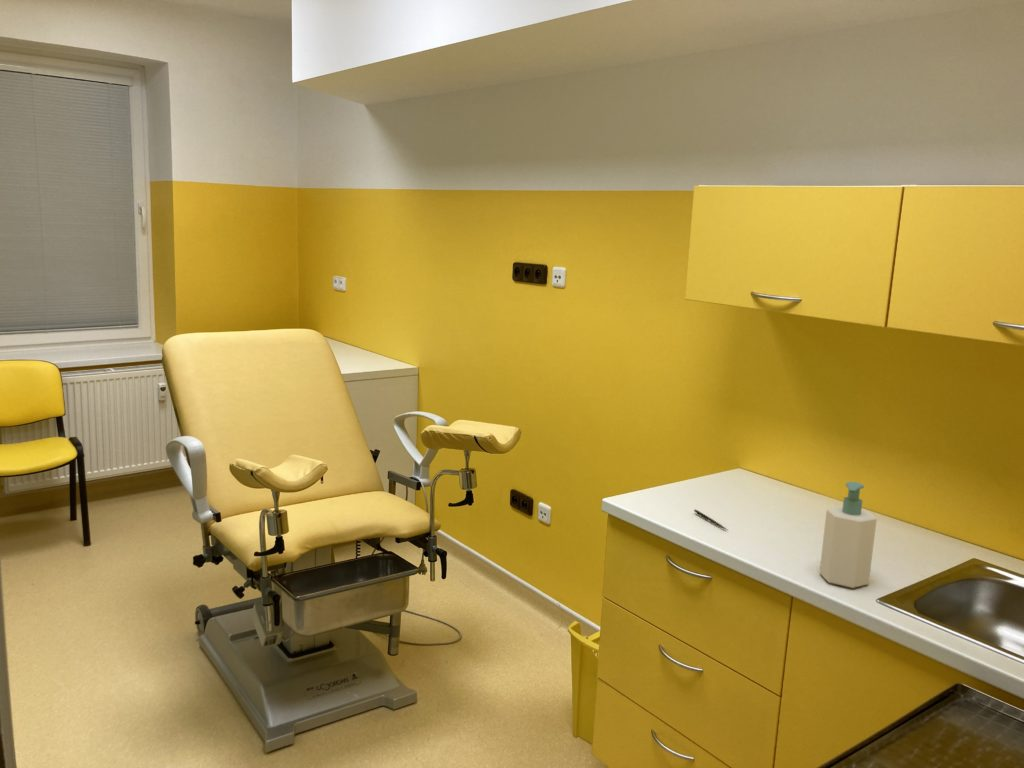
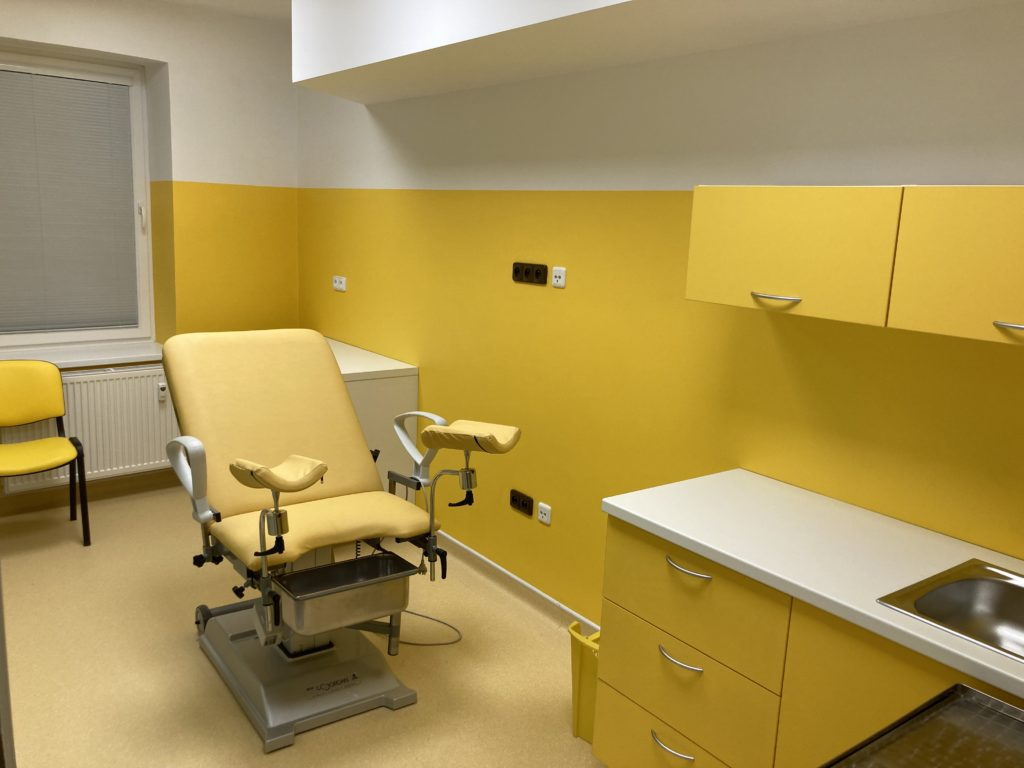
- pen (710, 519)
- soap bottle (849, 531)
